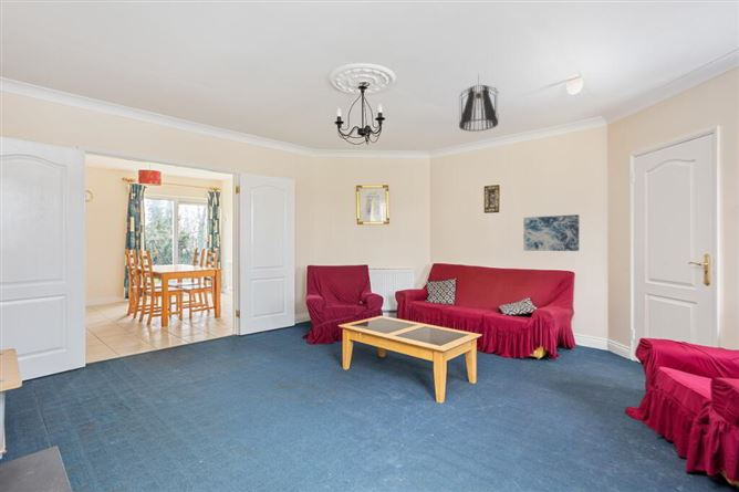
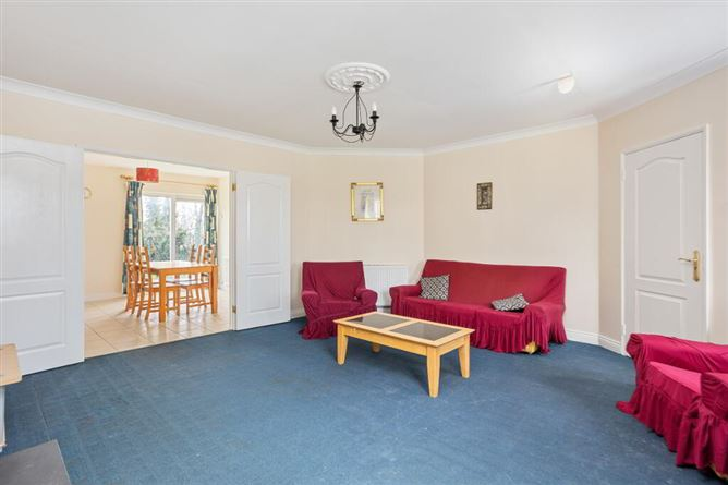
- pendant light (478, 100)
- wall art (550, 233)
